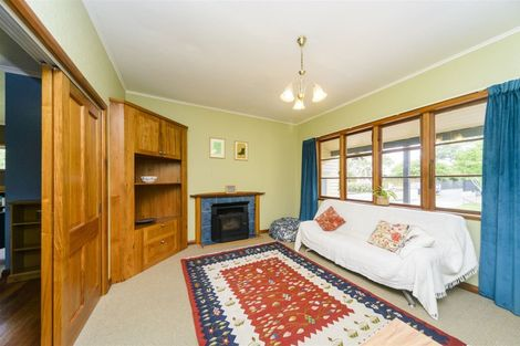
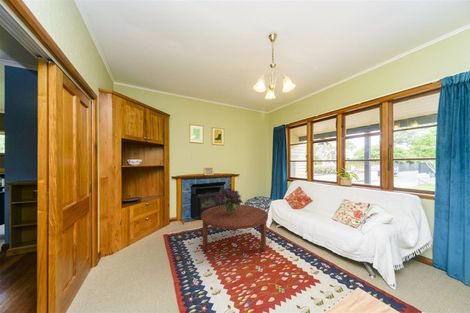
+ bouquet (228, 200)
+ coffee table (234, 228)
